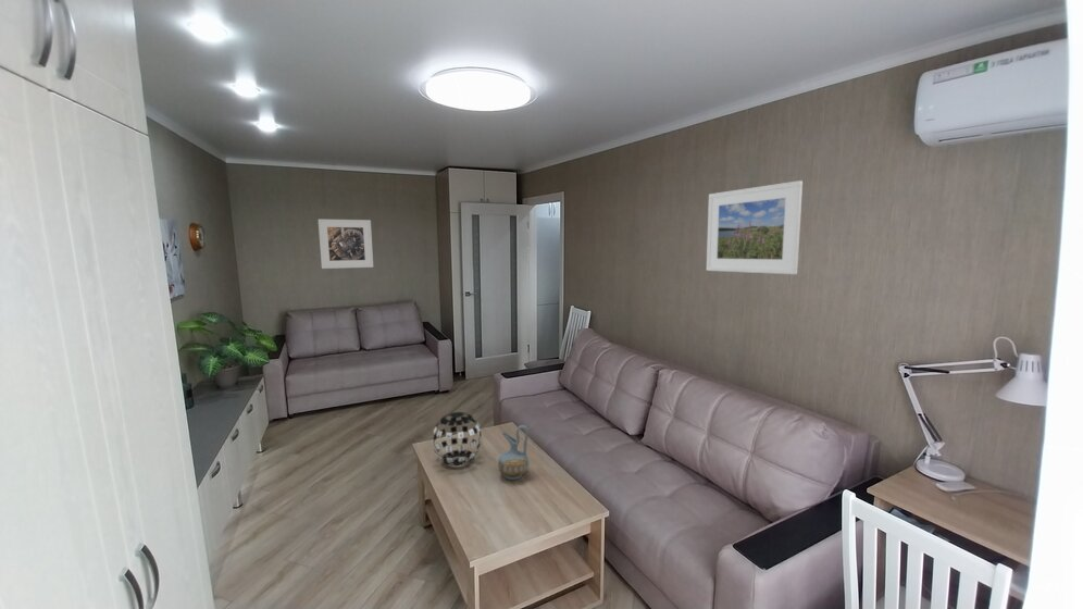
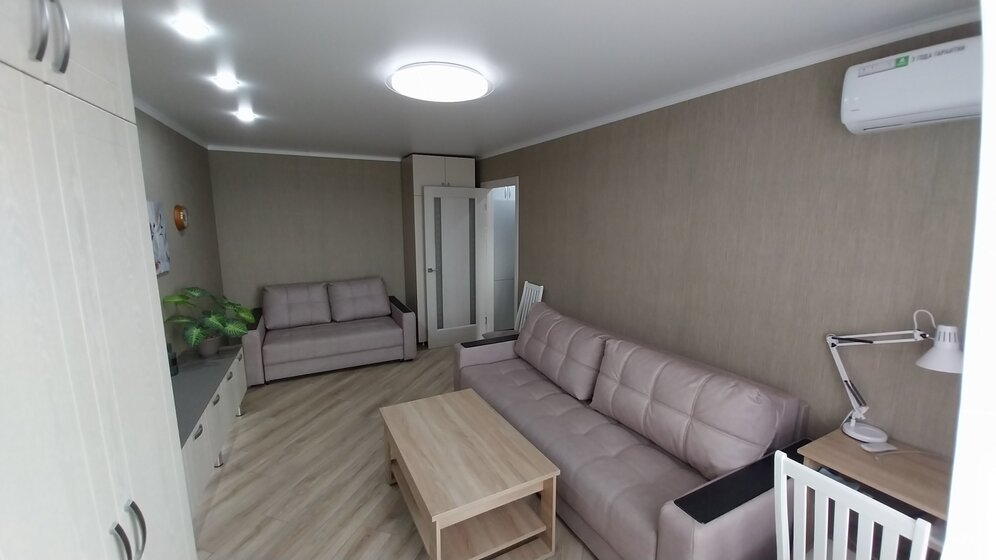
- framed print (346, 244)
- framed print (749, 231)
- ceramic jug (512, 450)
- decorative ball (458, 437)
